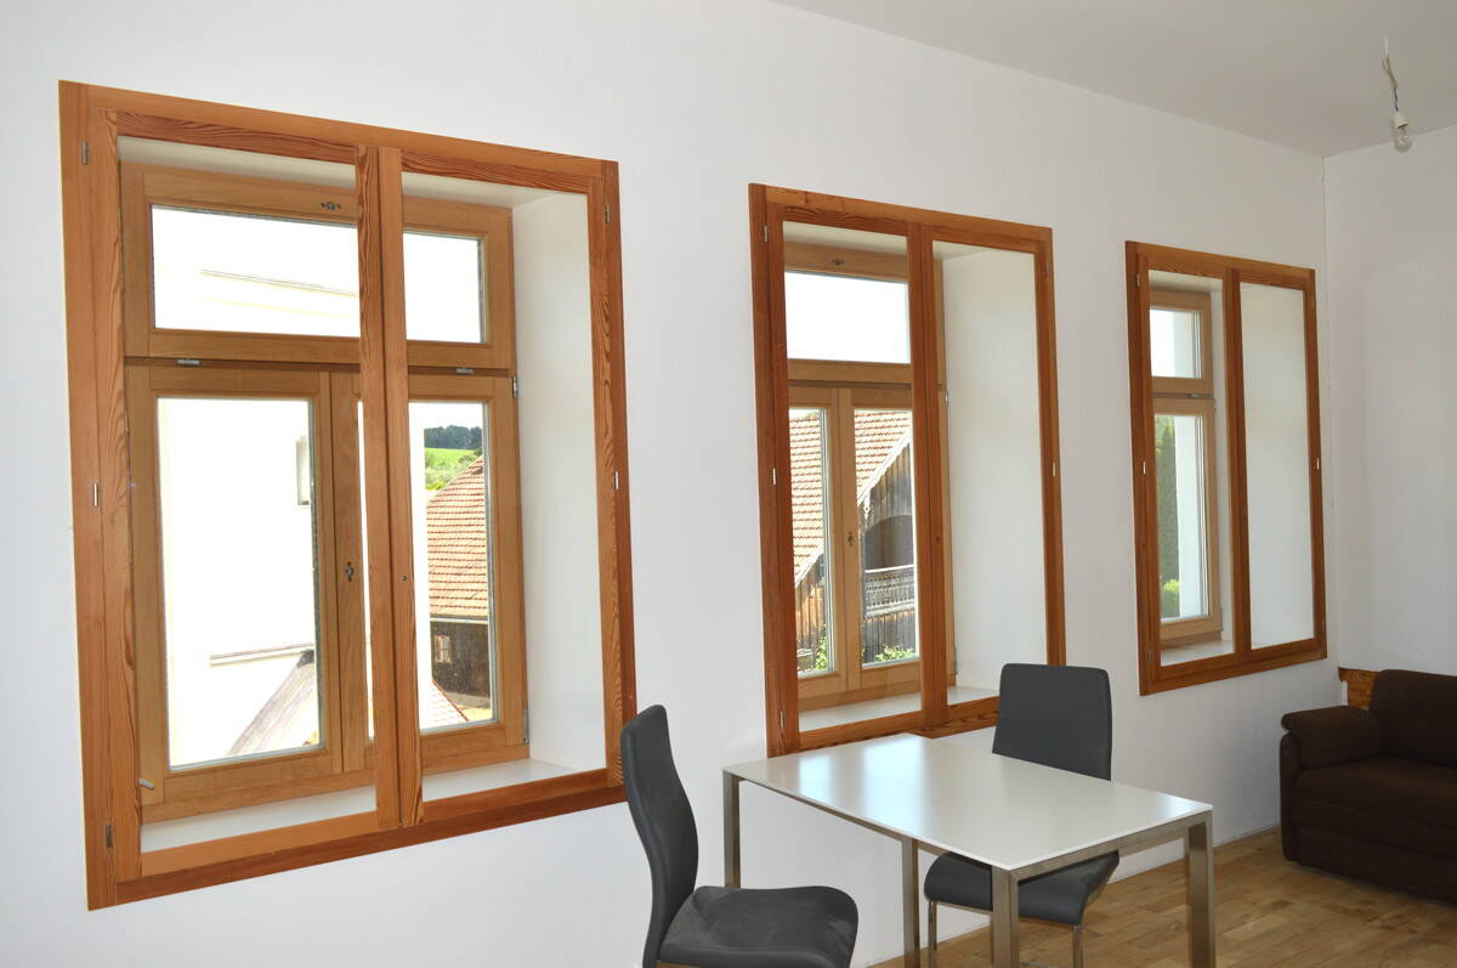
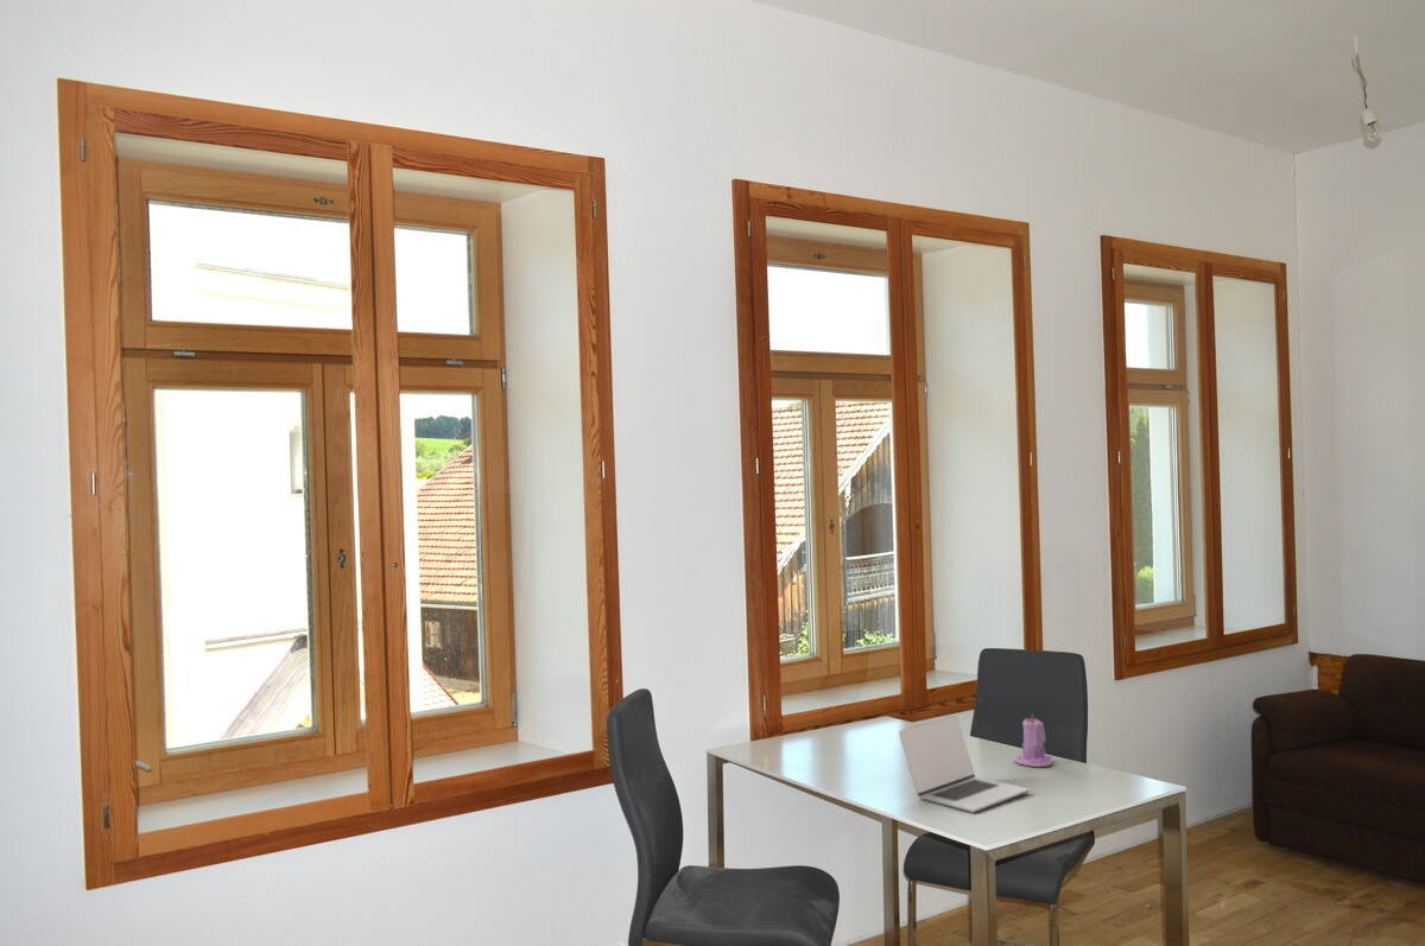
+ laptop (963, 761)
+ candle (1032, 737)
